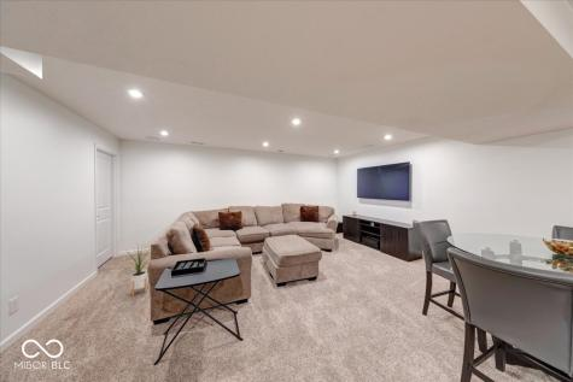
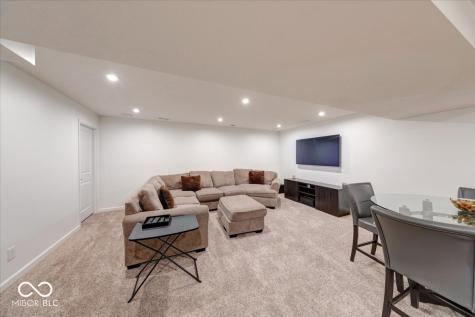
- house plant (138, 268)
